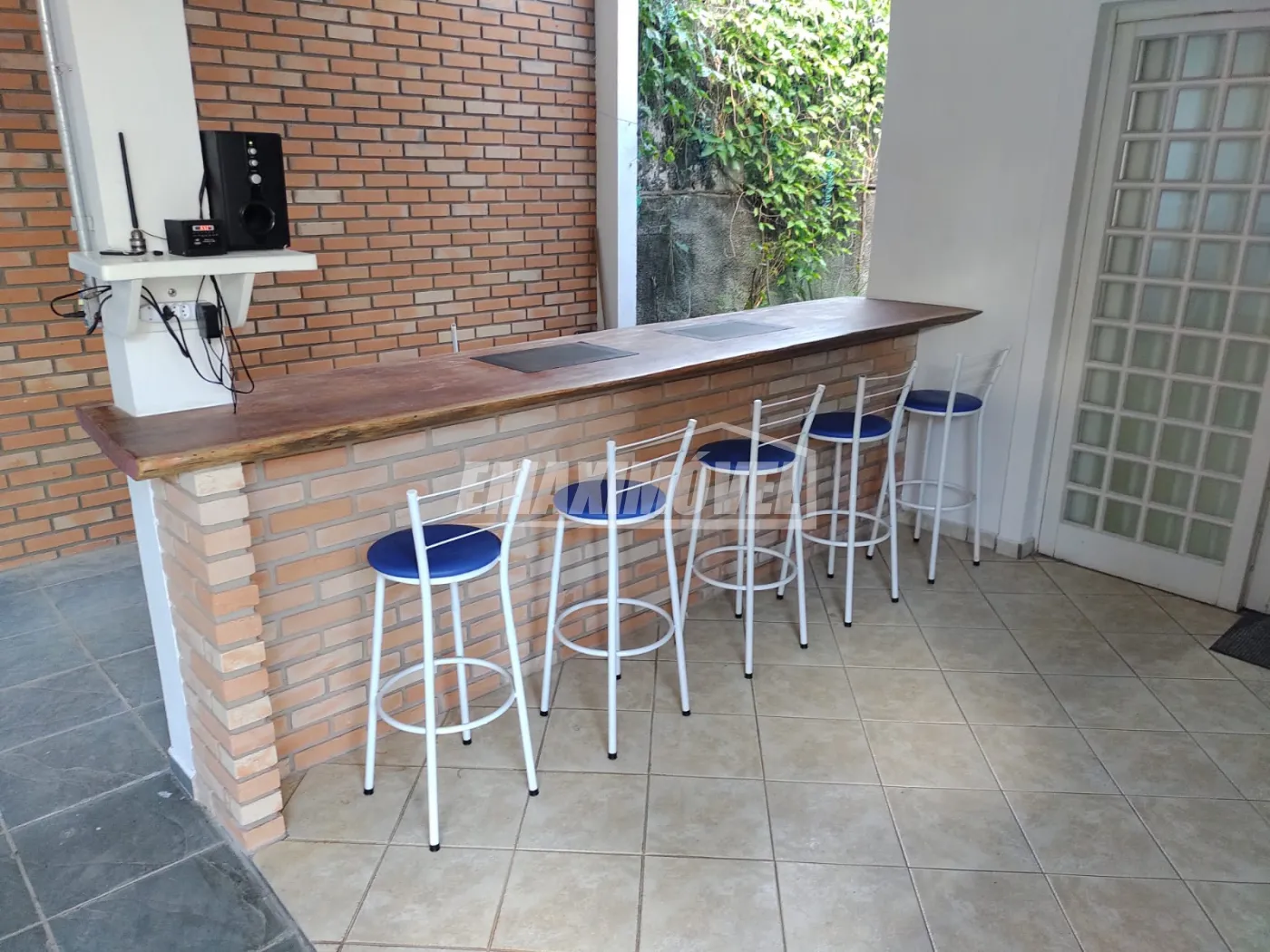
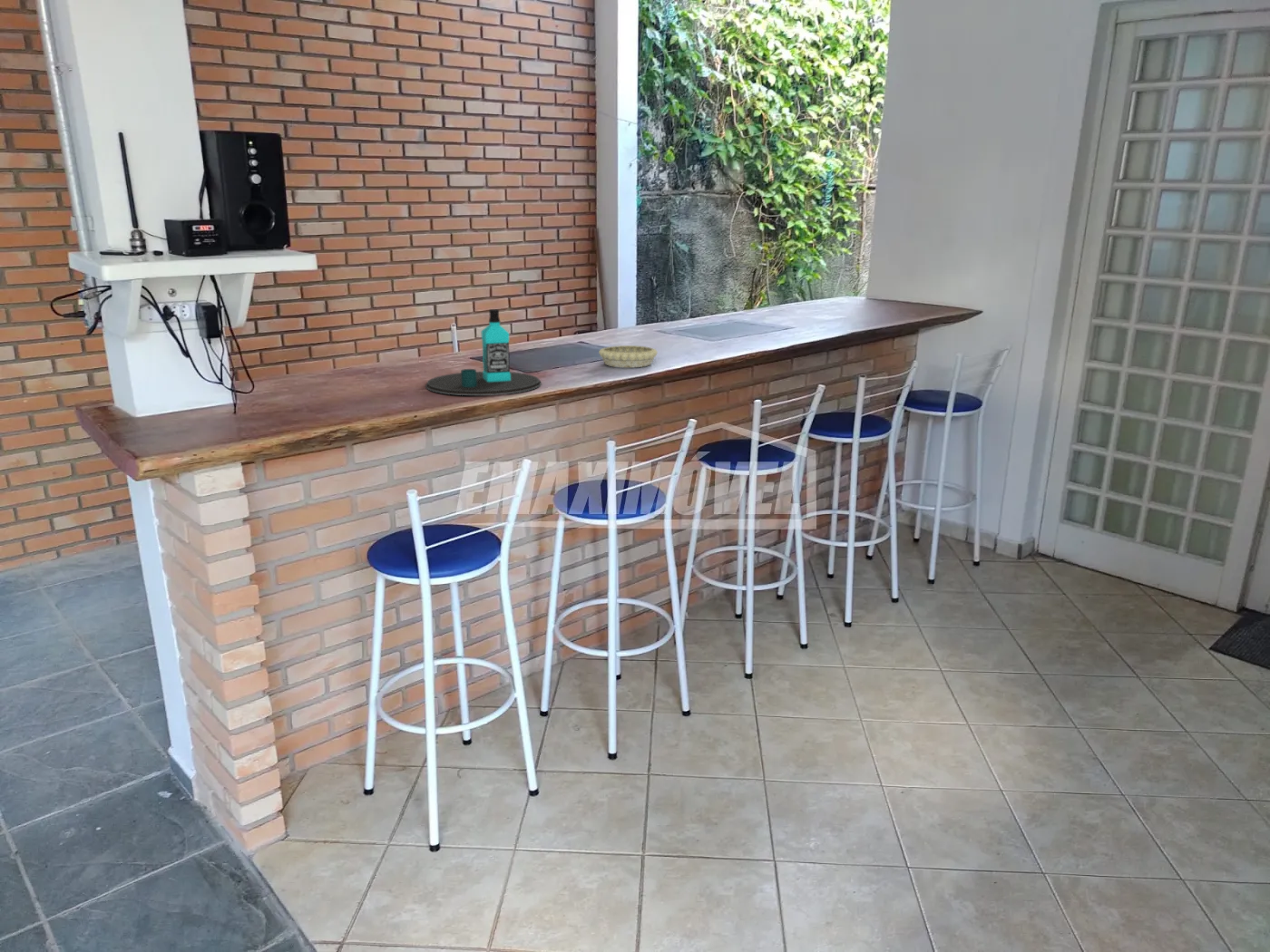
+ decorative bowl (628, 356)
+ bottle (483, 347)
